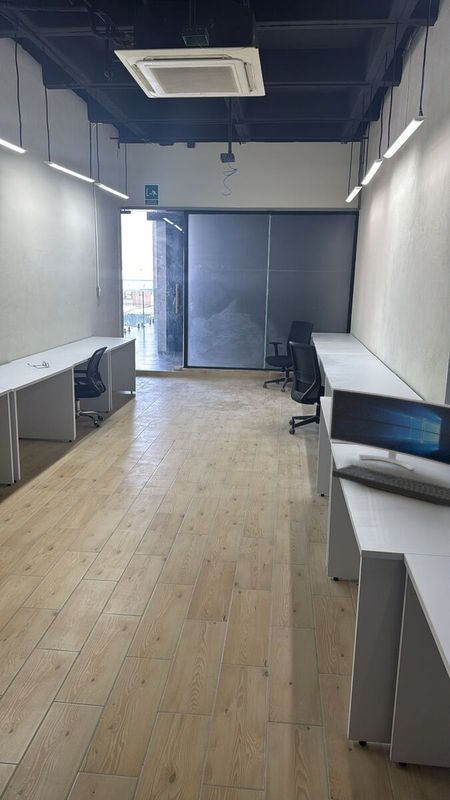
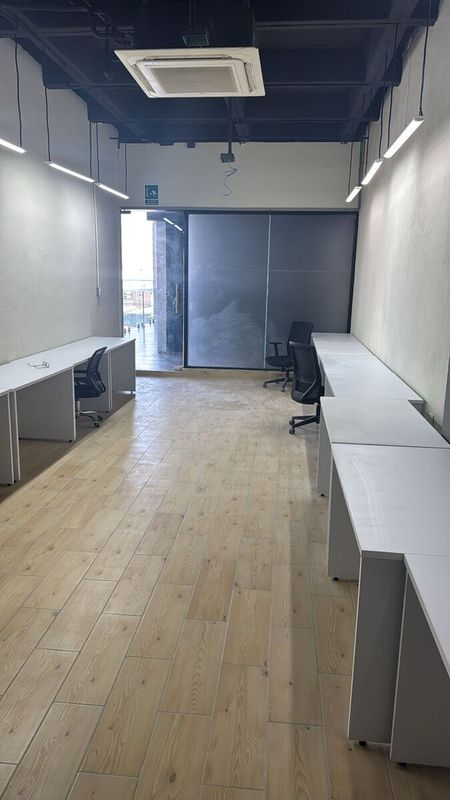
- keyboard (401, 483)
- monitor (392, 428)
